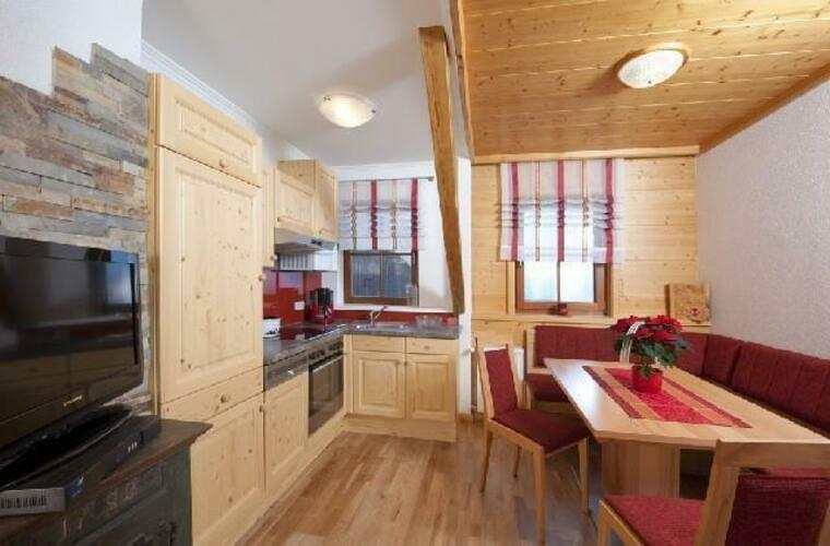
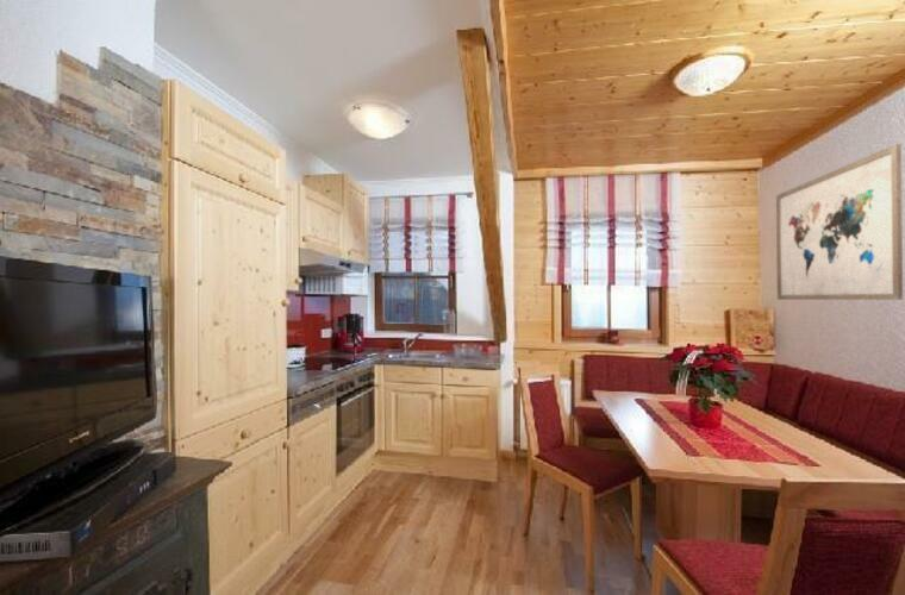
+ wall art (826, 237)
